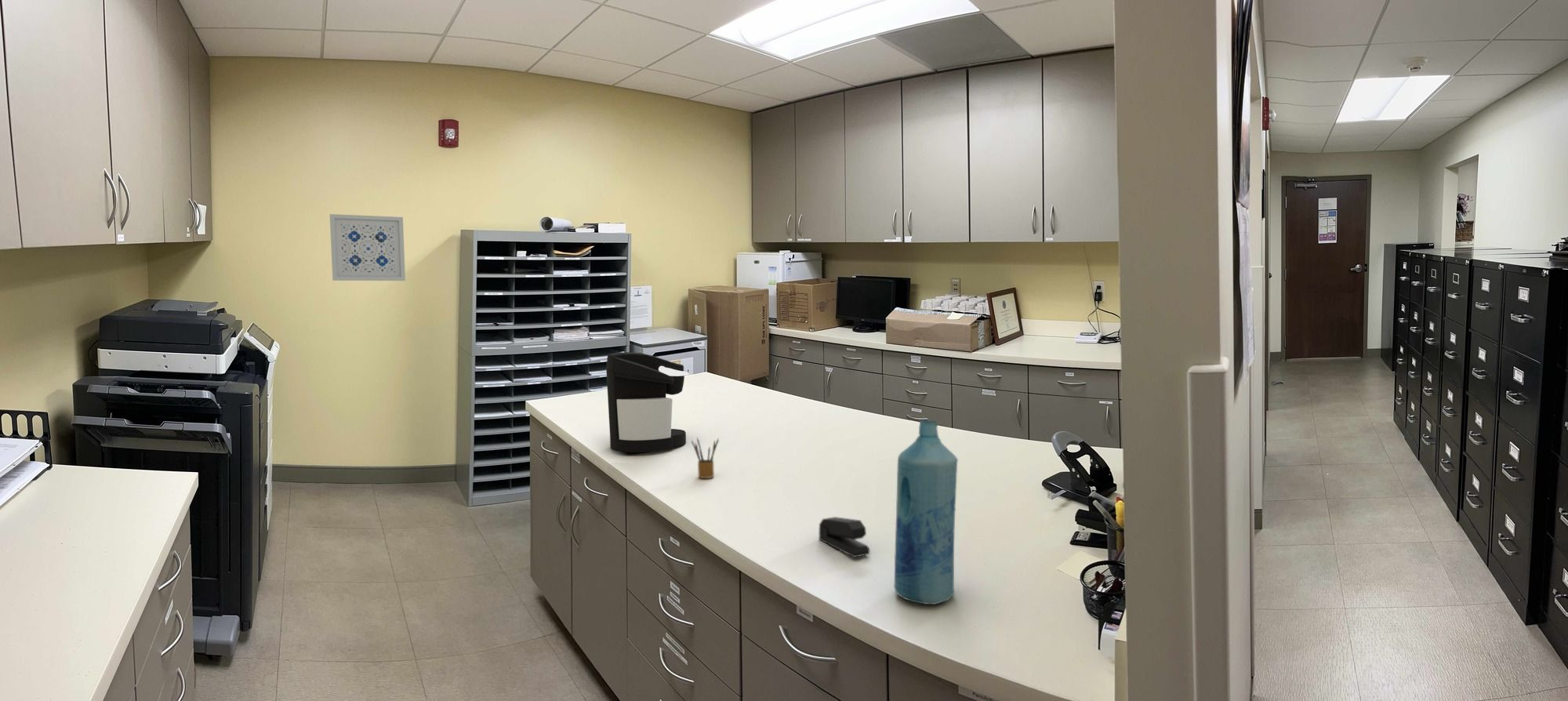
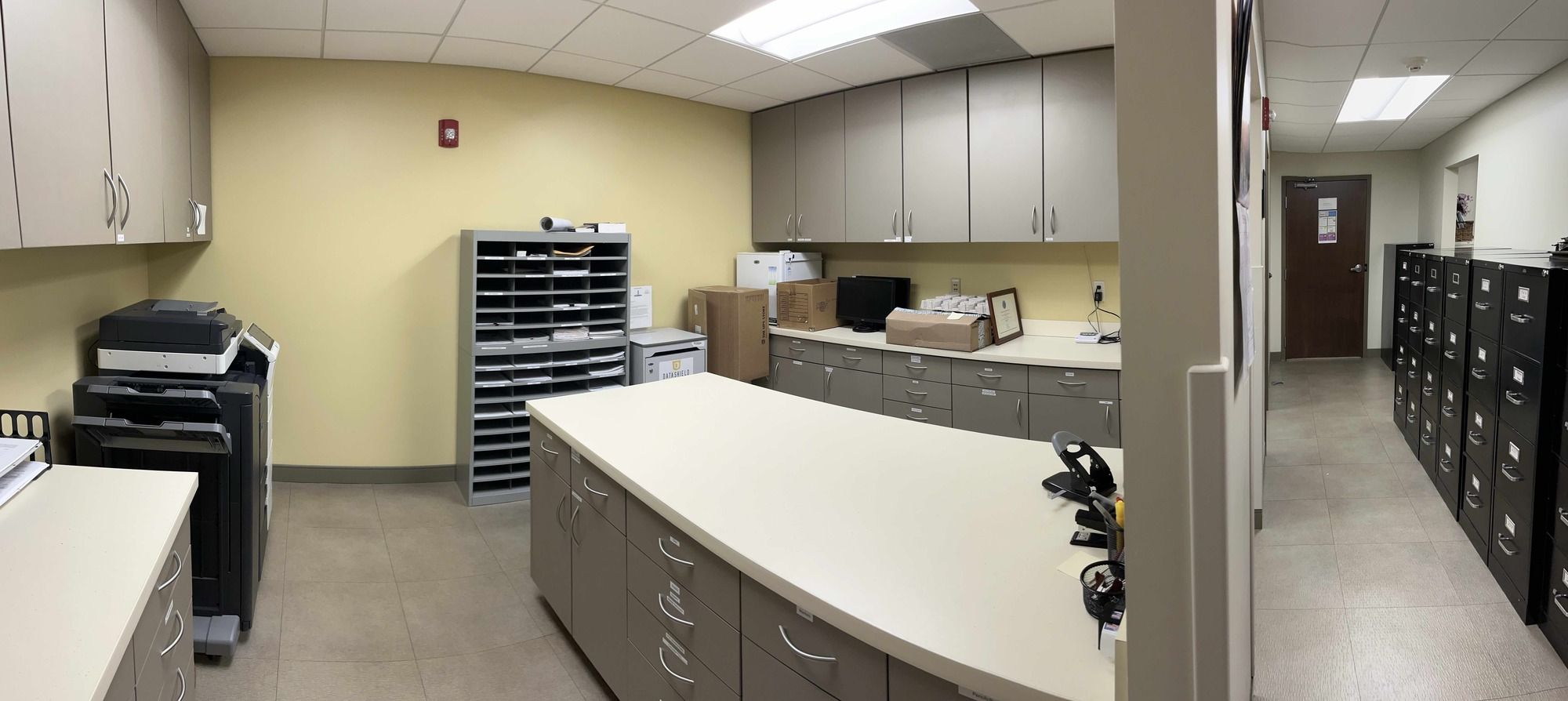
- bottle (925, 508)
- coffee maker (649, 398)
- wall art (368, 248)
- stapler (843, 532)
- pencil box (708, 457)
